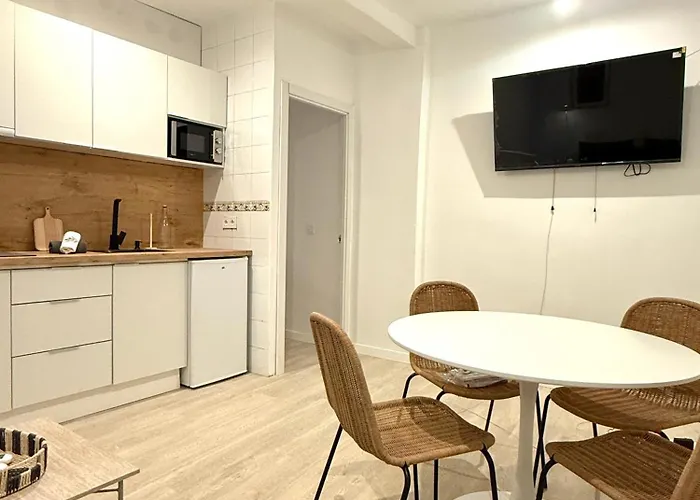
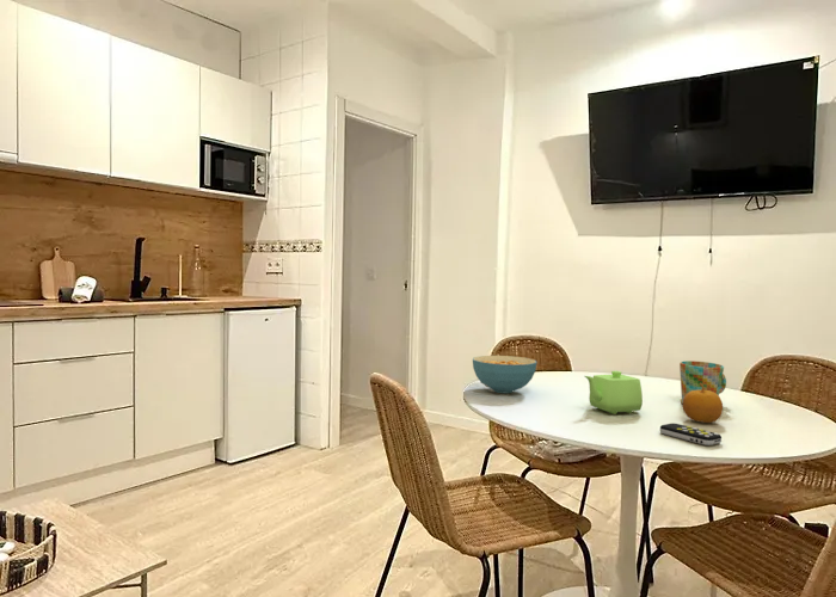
+ fruit (702, 401)
+ remote control (689, 433)
+ teapot (611, 390)
+ cereal bowl (503, 375)
+ mug (705, 383)
